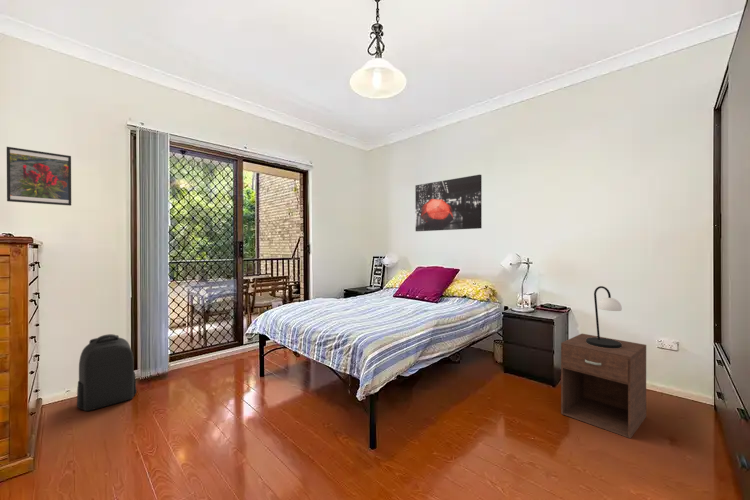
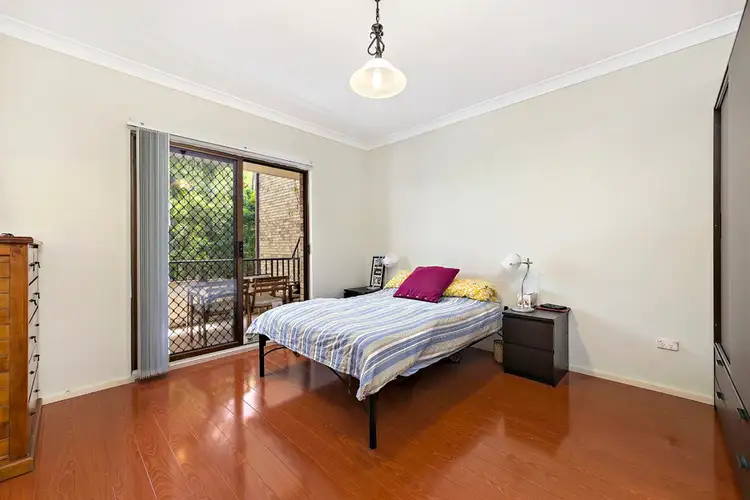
- table lamp (603, 309)
- nightstand (602, 380)
- wall art (446, 205)
- backpack (106, 366)
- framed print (40, 177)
